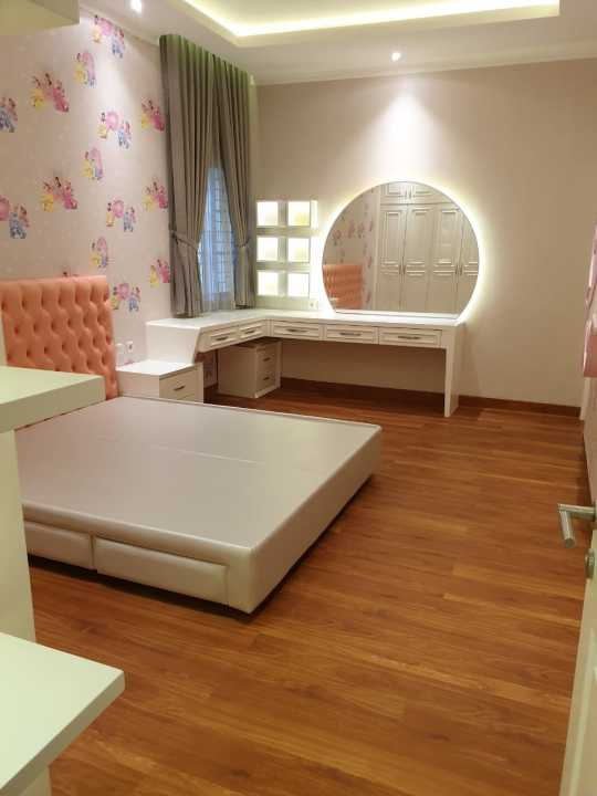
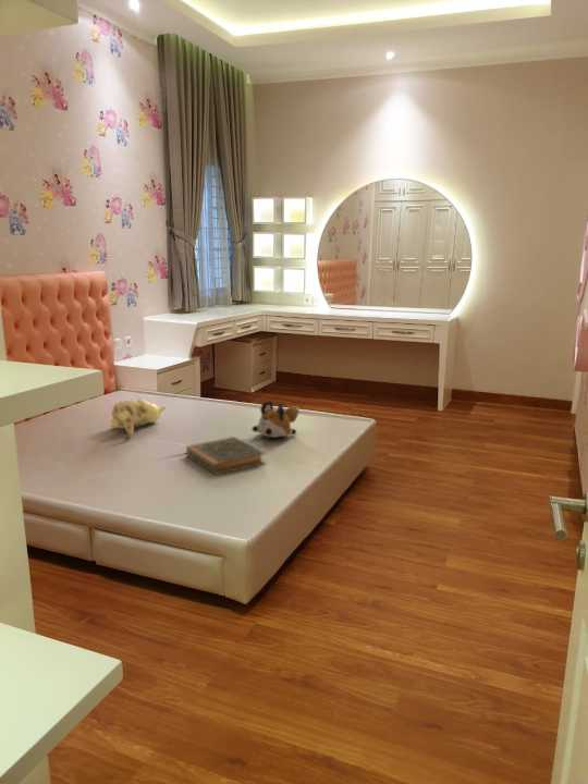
+ teddy bear (134, 411)
+ hardback book (225, 454)
+ plush toy (279, 418)
